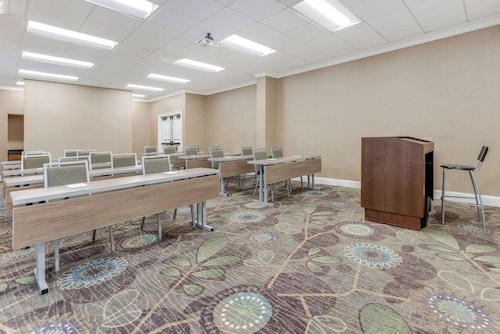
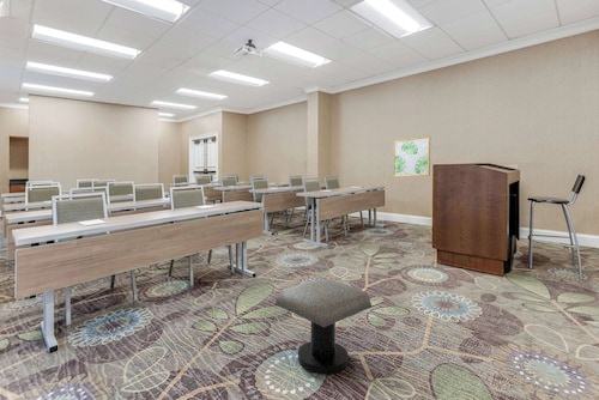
+ wall art (411, 157)
+ stool (322, 322)
